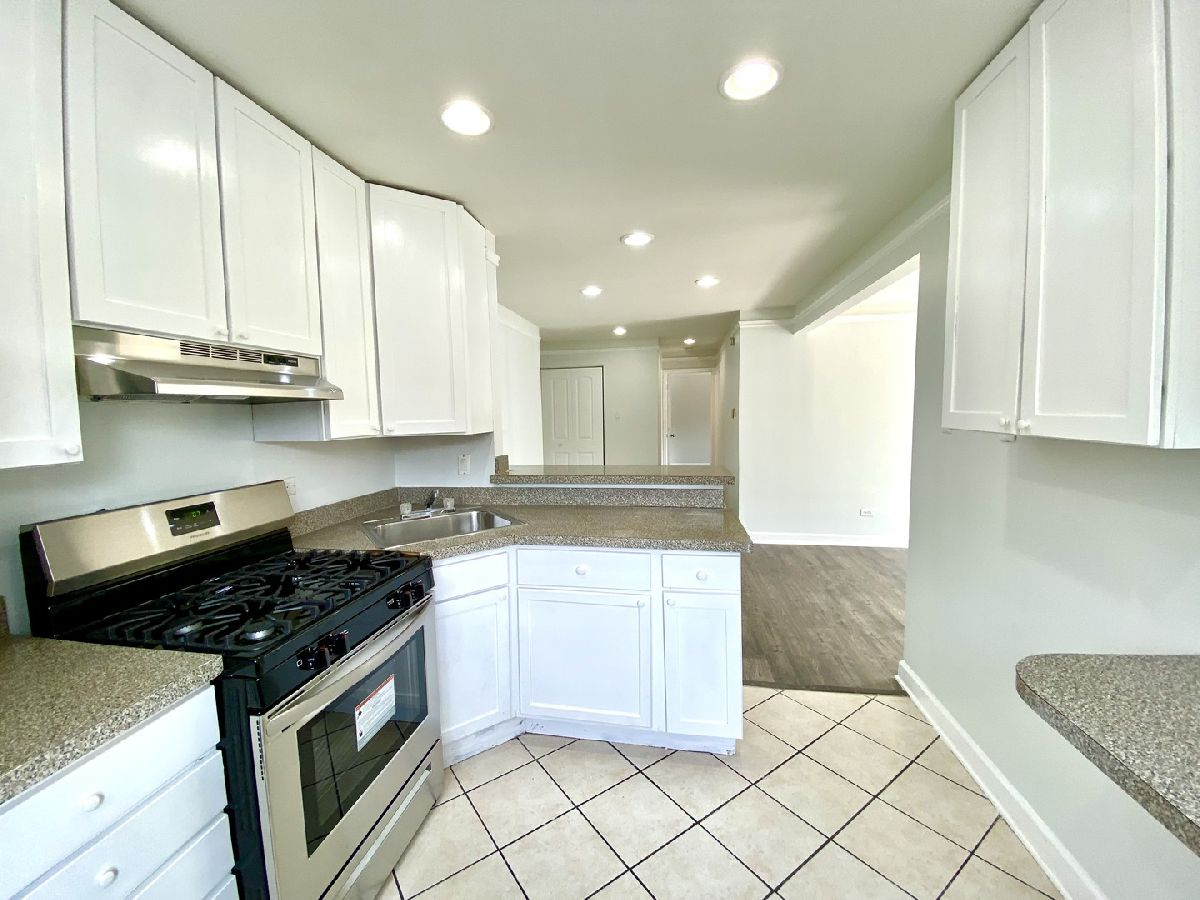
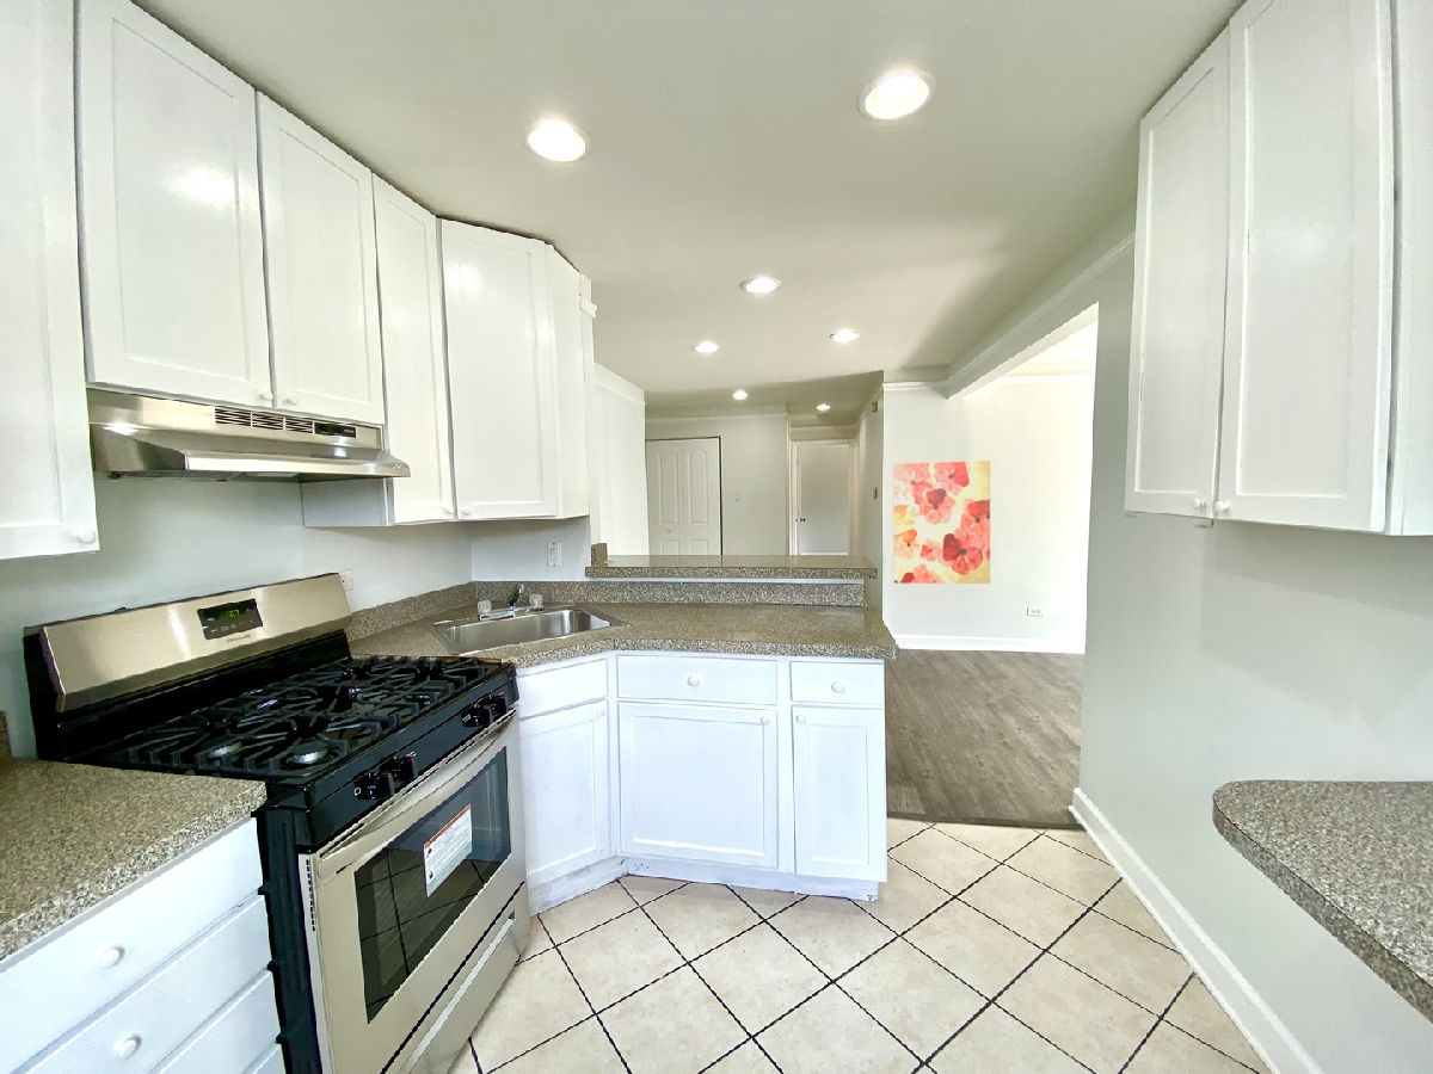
+ wall art (941, 523)
